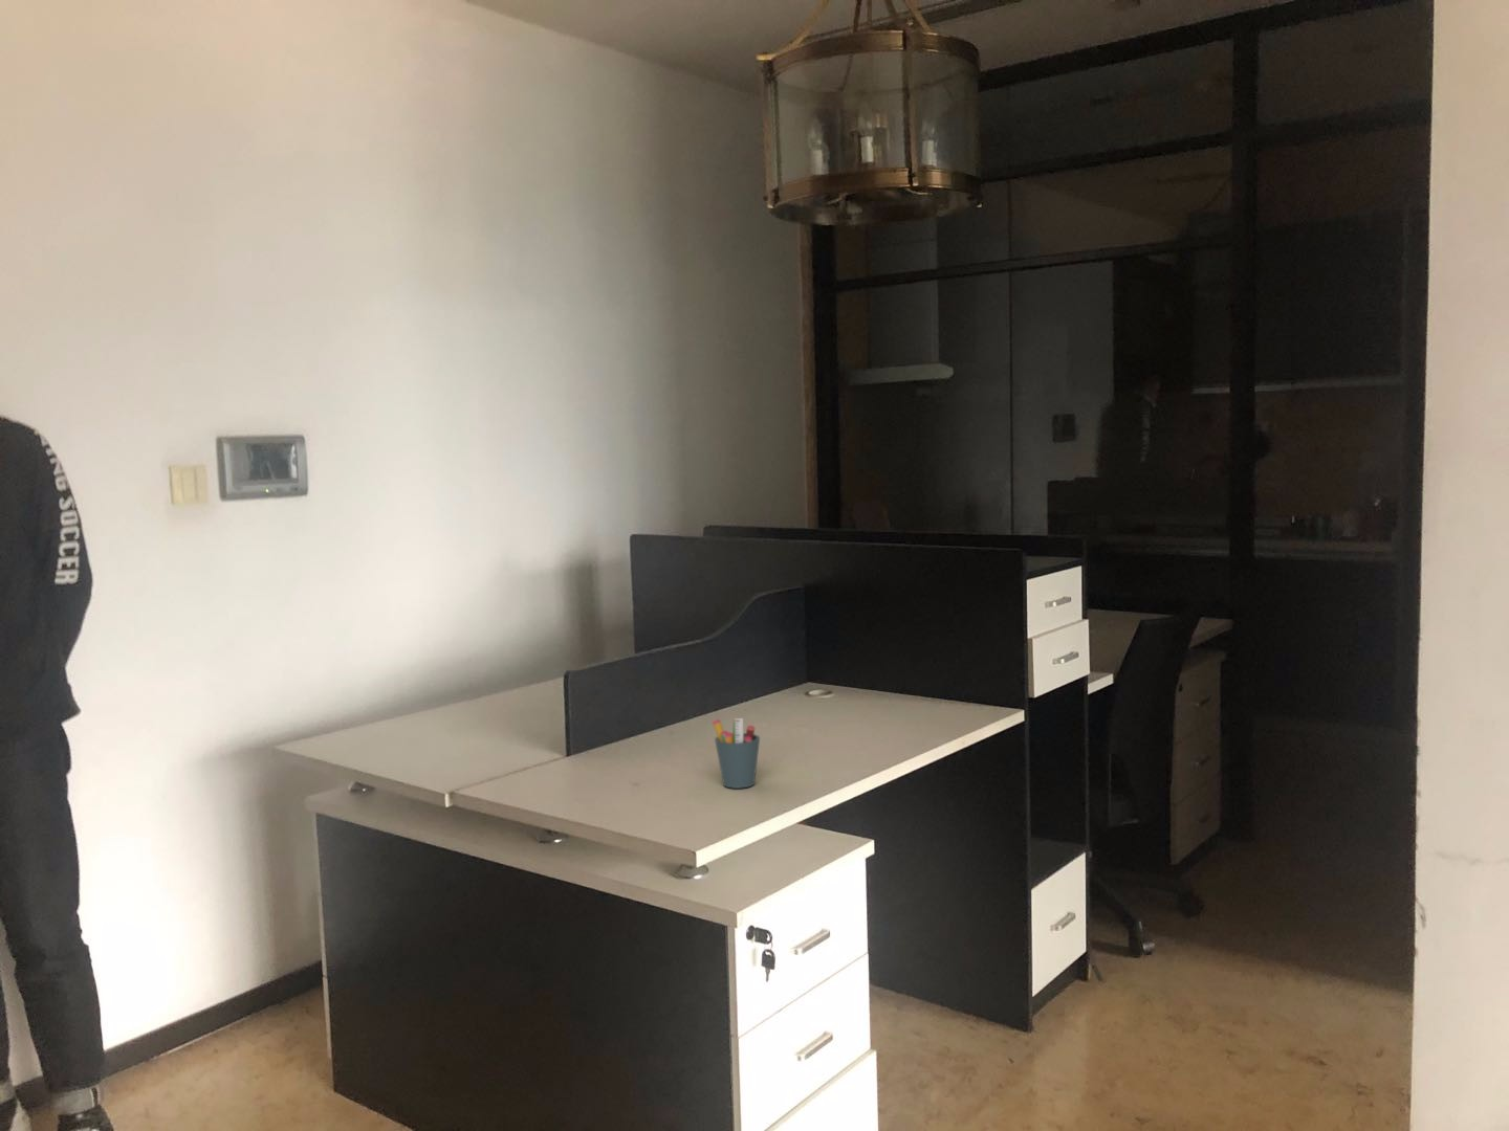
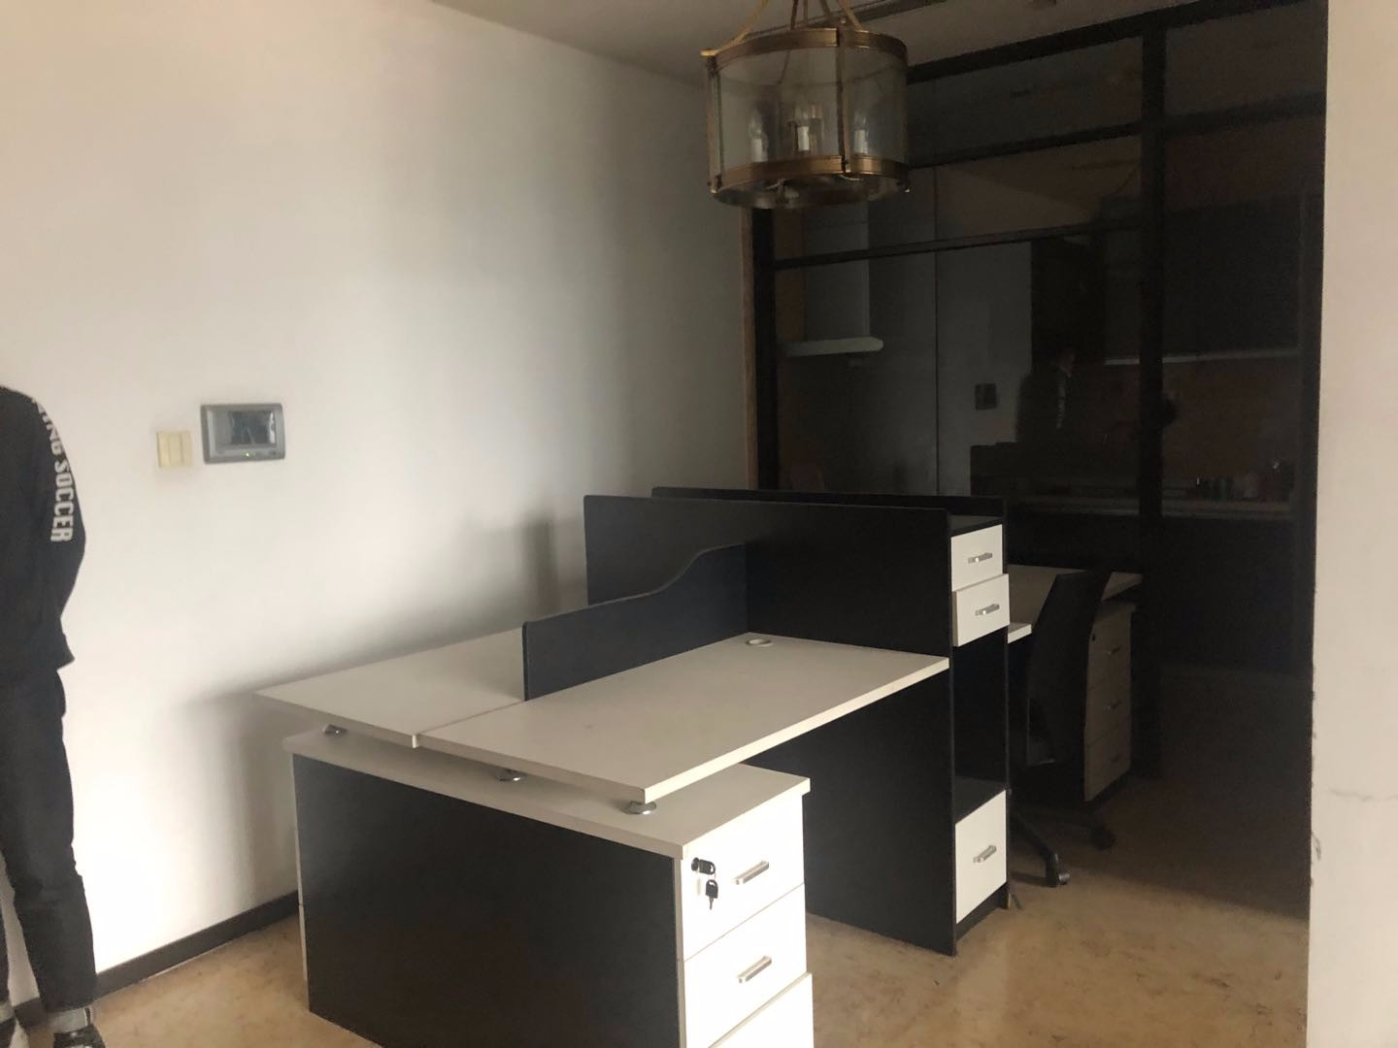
- pen holder (737, 748)
